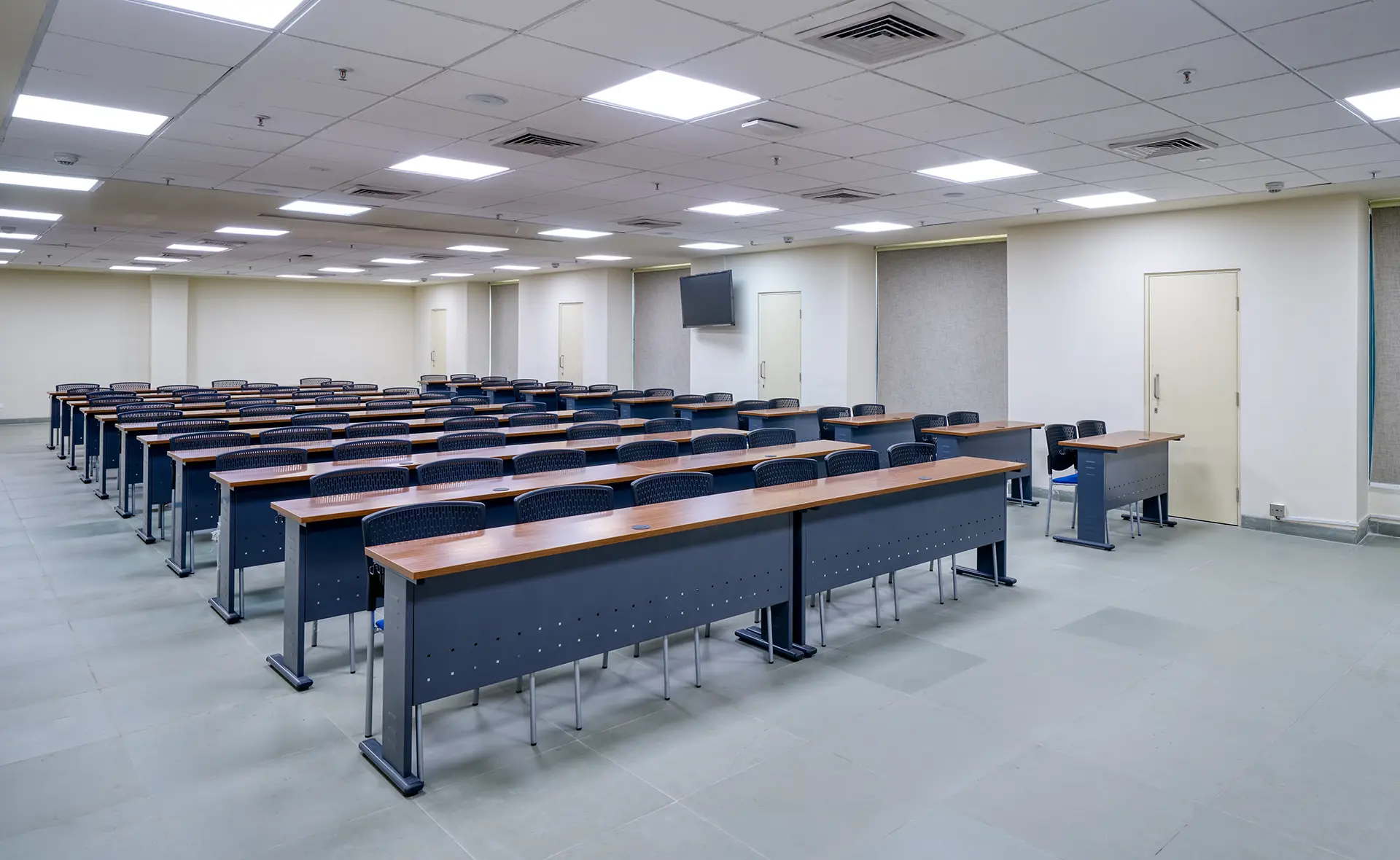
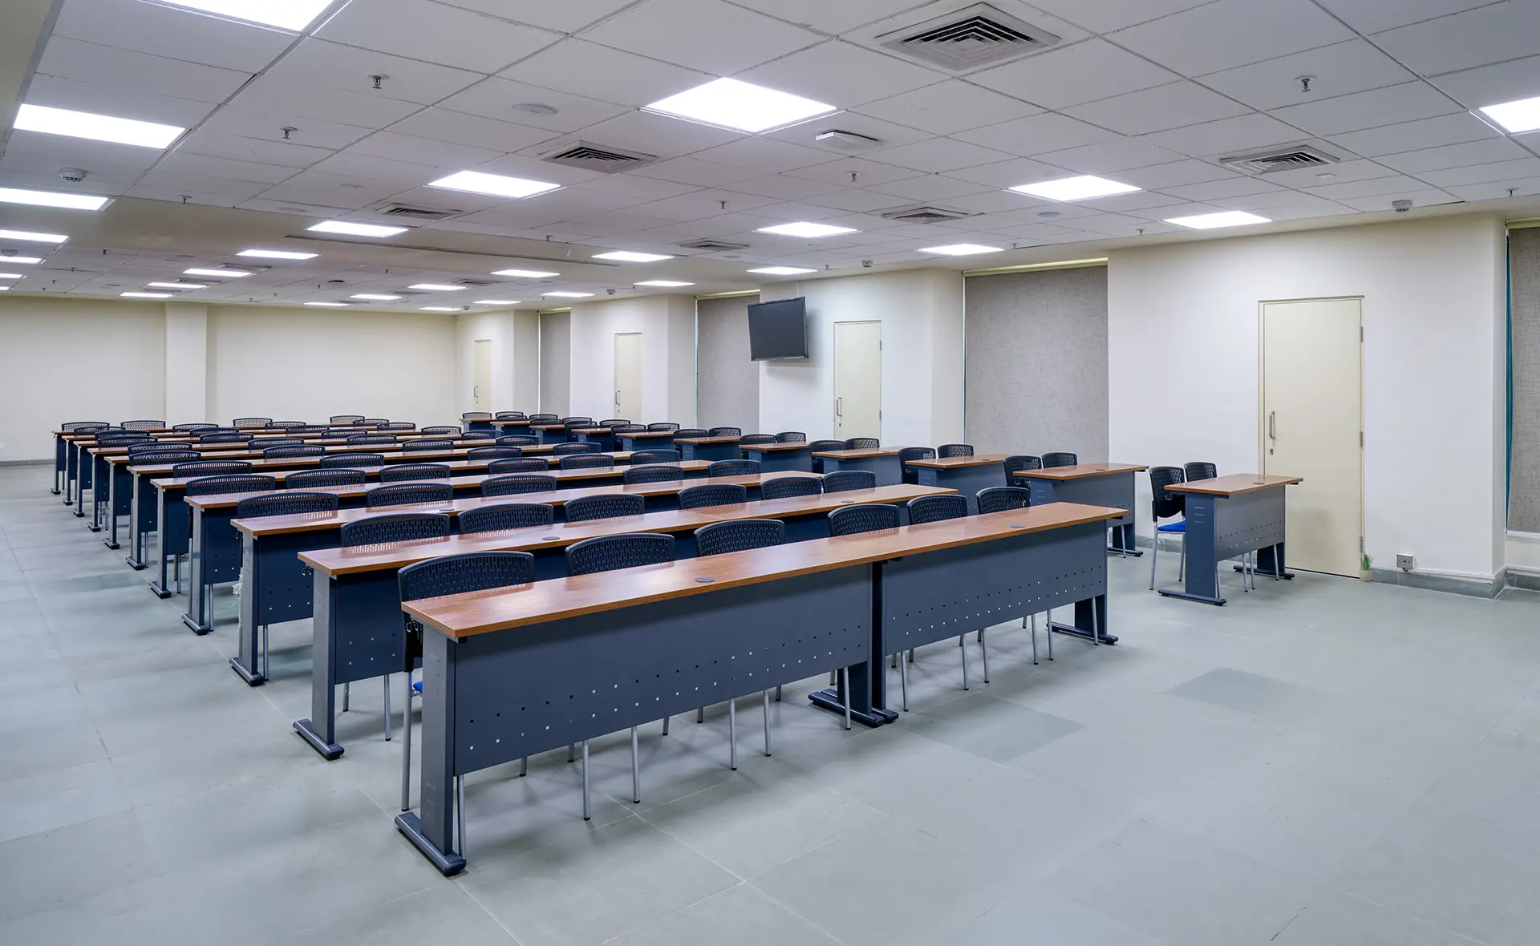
+ potted plant (1366, 565)
